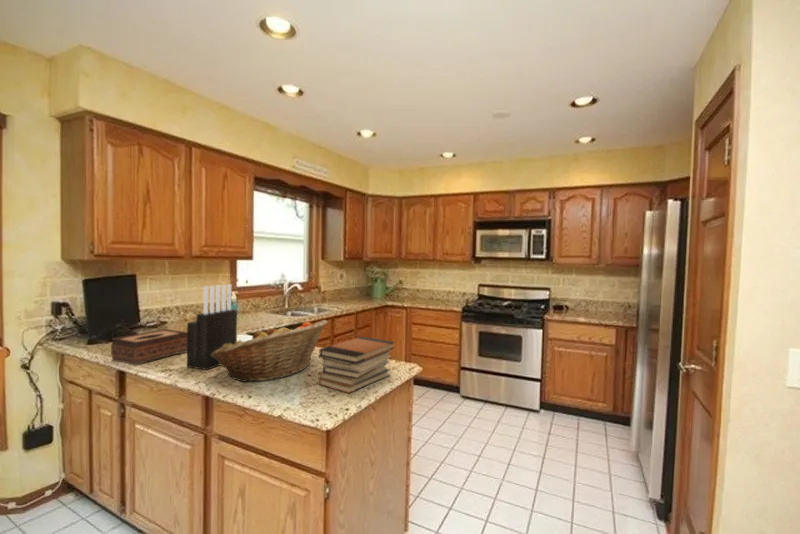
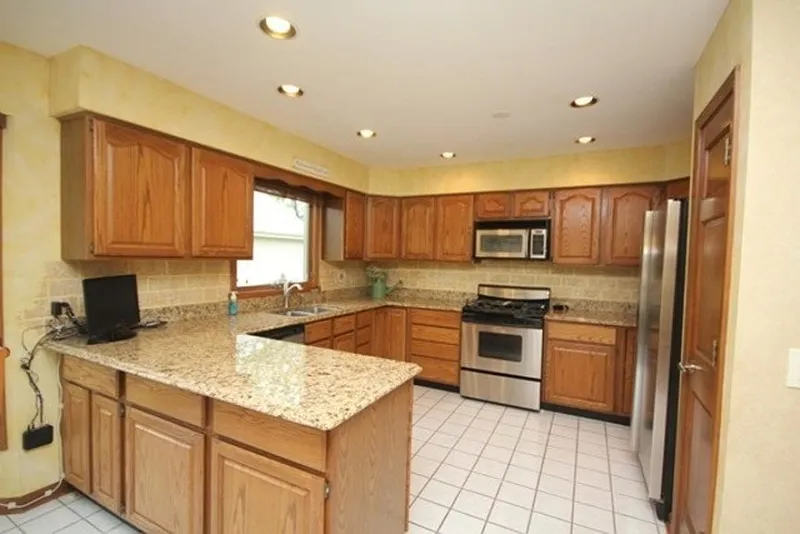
- knife block (211, 324)
- book stack (357, 362)
- tissue box (151, 345)
- fruit basket (274, 345)
